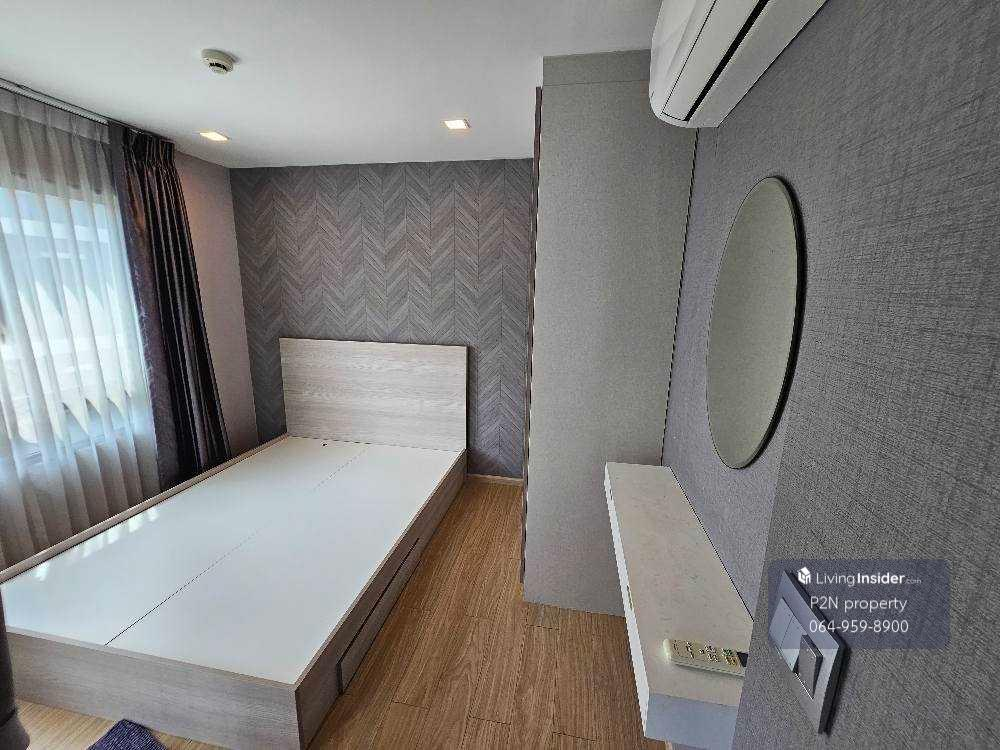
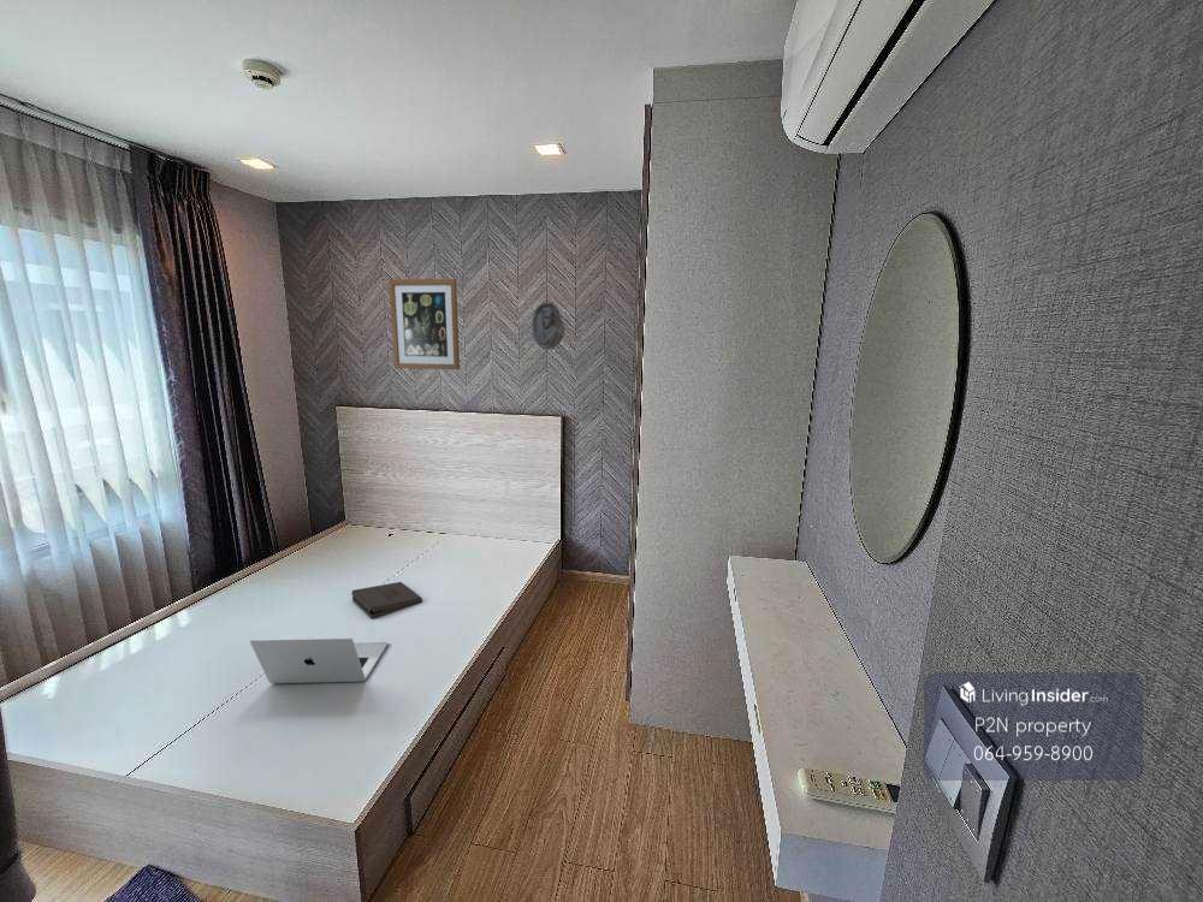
+ wall art (423, 325)
+ laptop (325, 642)
+ portrait medallion (547, 326)
+ pizza box (386, 595)
